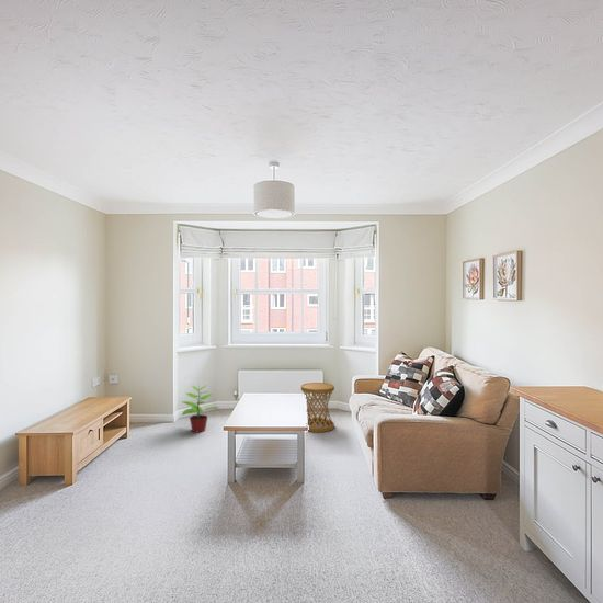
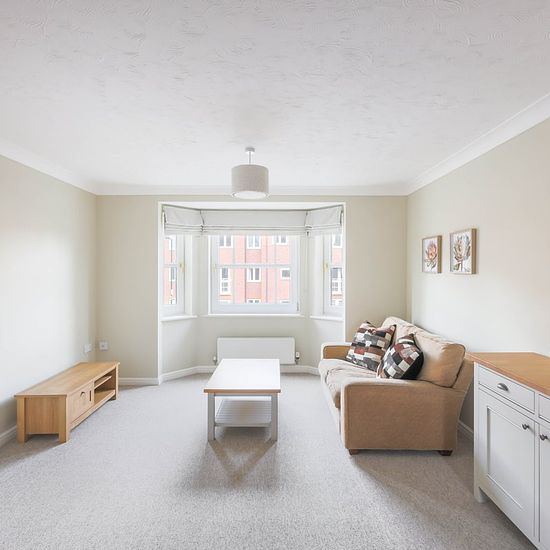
- side table (317, 406)
- potted plant (200, 407)
